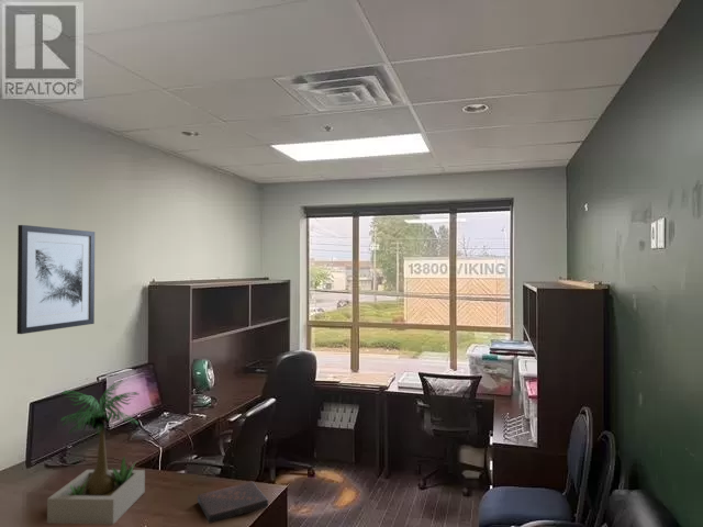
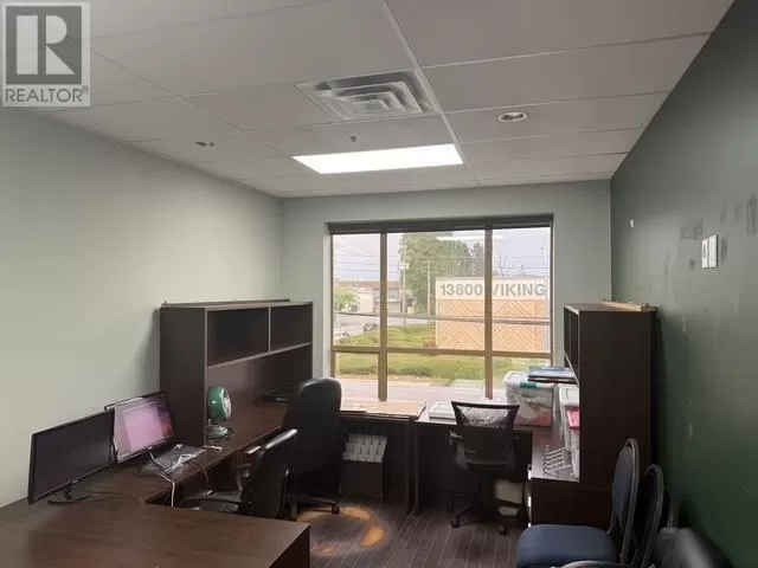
- wall art (58, 278)
- potted plant (104, 444)
- book (232, 501)
